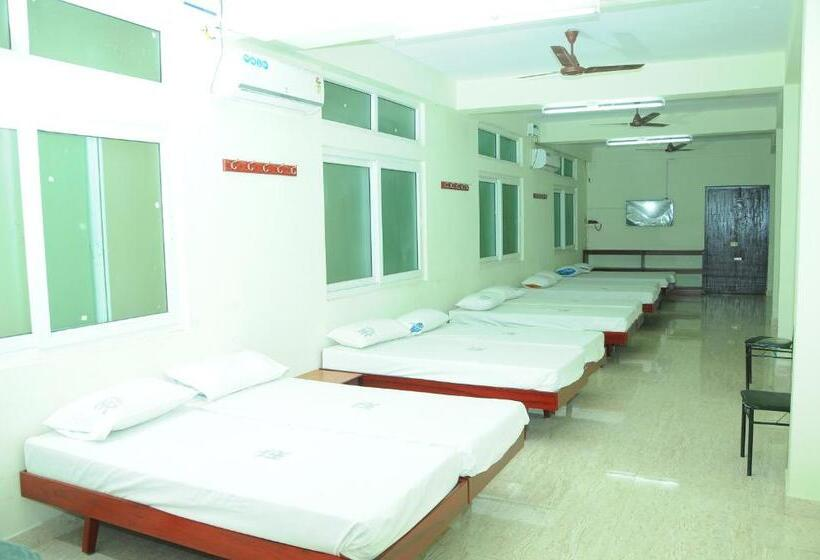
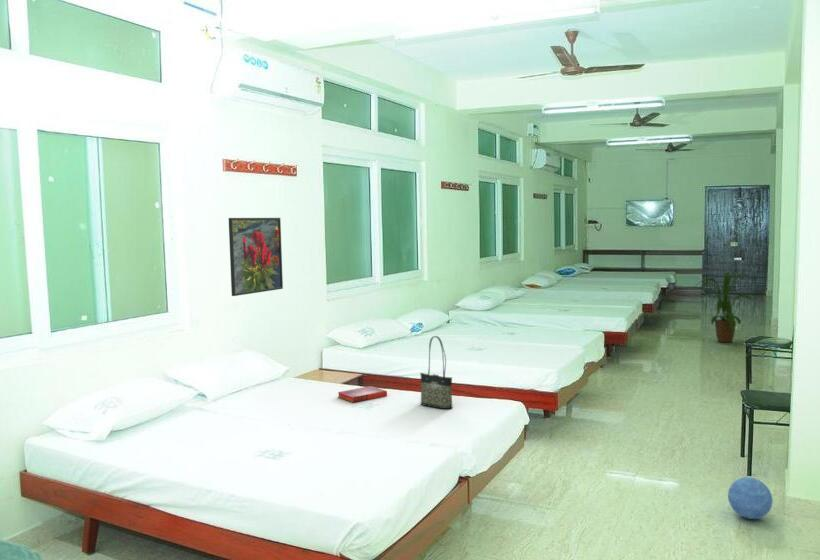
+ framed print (257, 255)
+ house plant (723, 303)
+ ball (749, 497)
+ tote bag (434, 374)
+ hardback book (362, 394)
